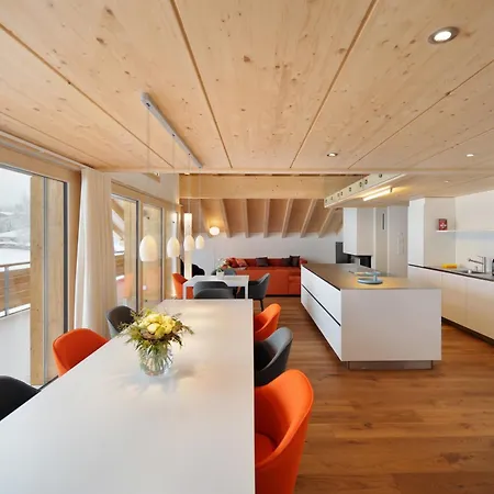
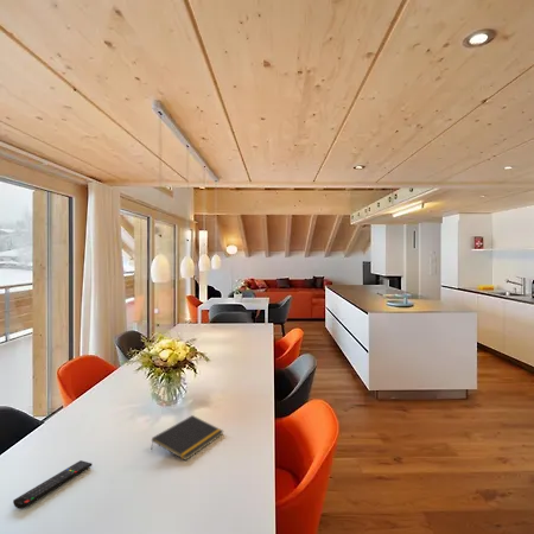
+ remote control (55, 482)
+ notepad (189, 436)
